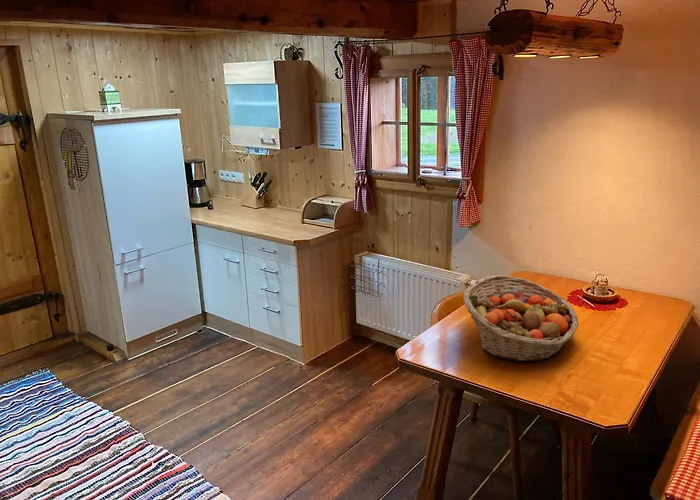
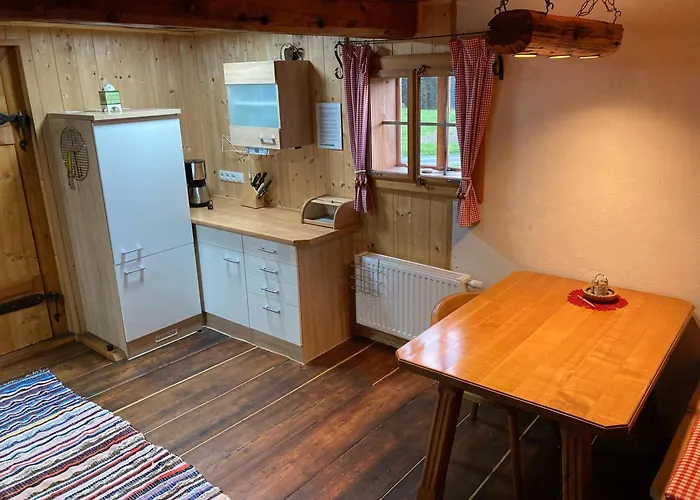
- fruit basket (519, 316)
